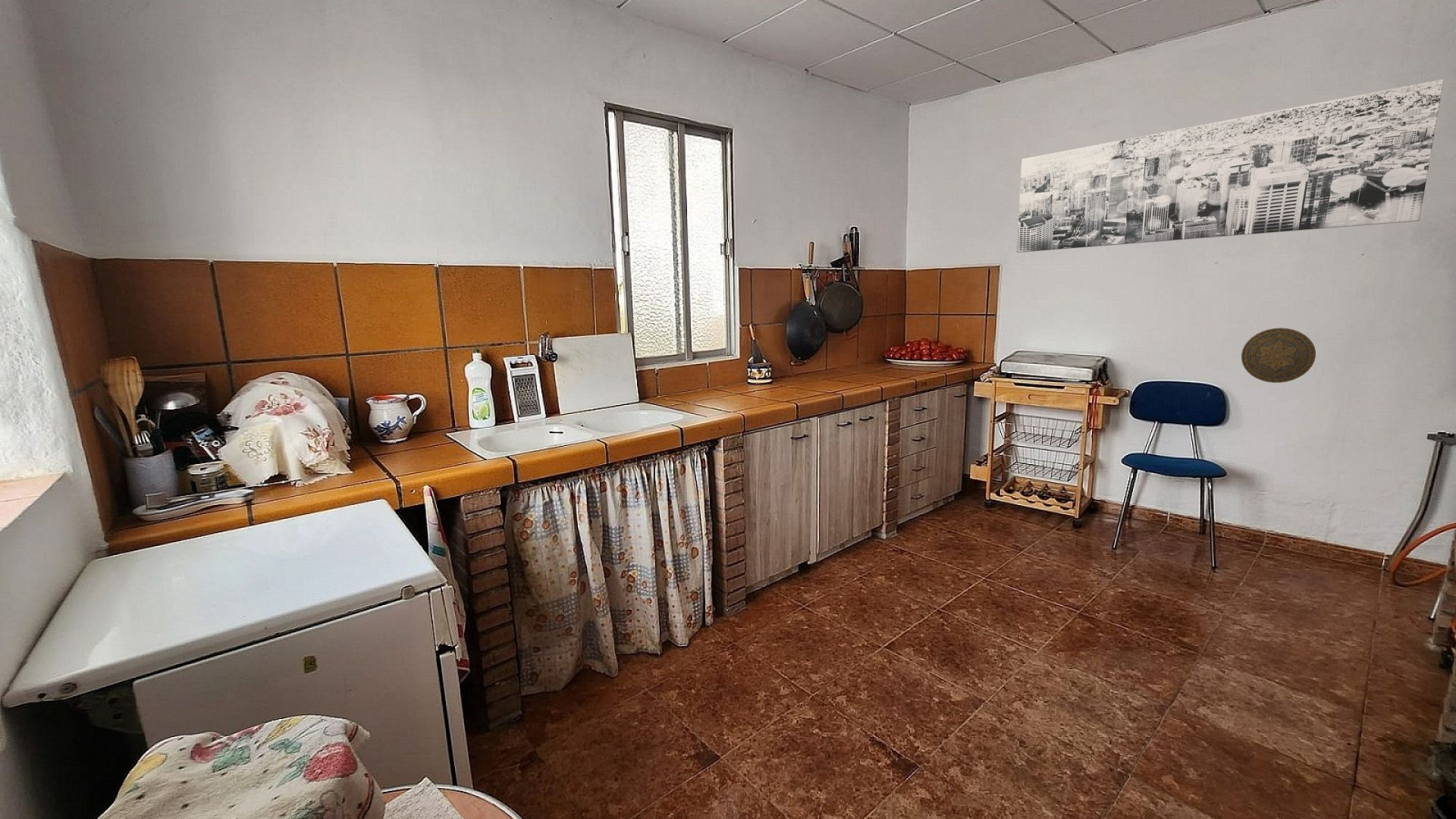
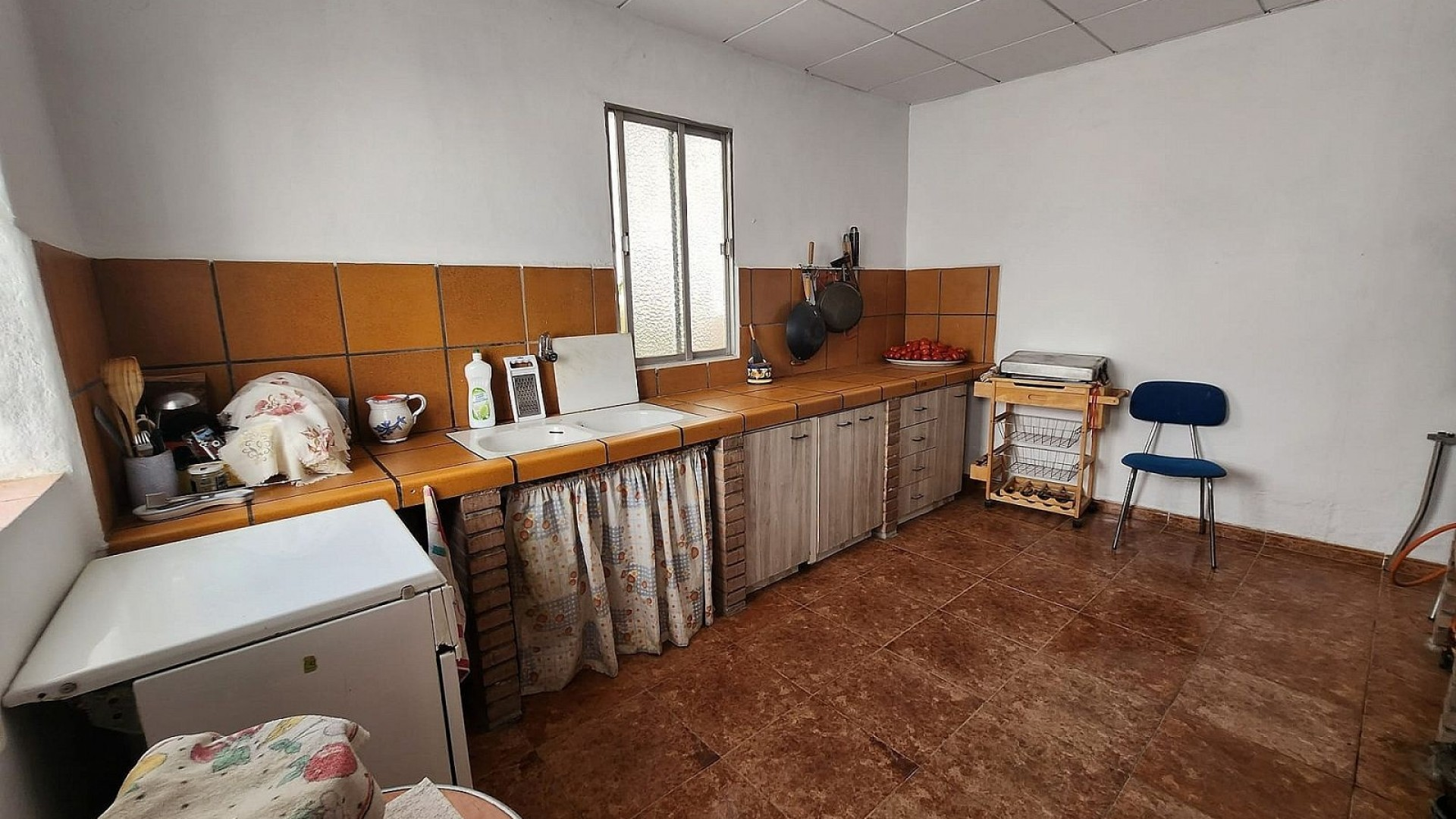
- decorative plate (1276, 356)
- wall art (1185, 184)
